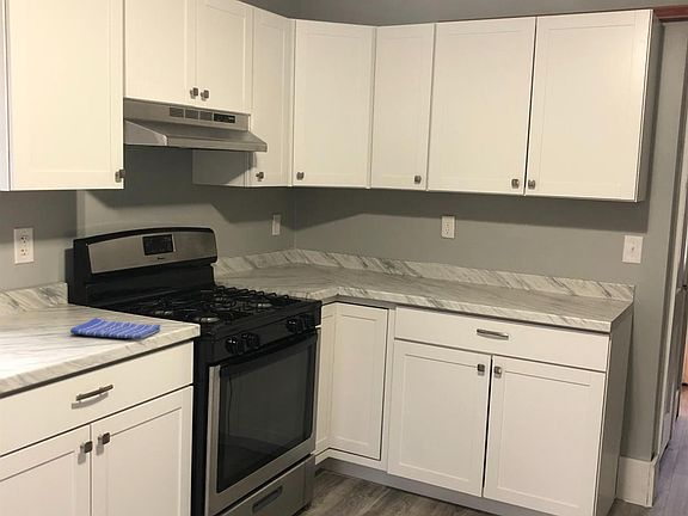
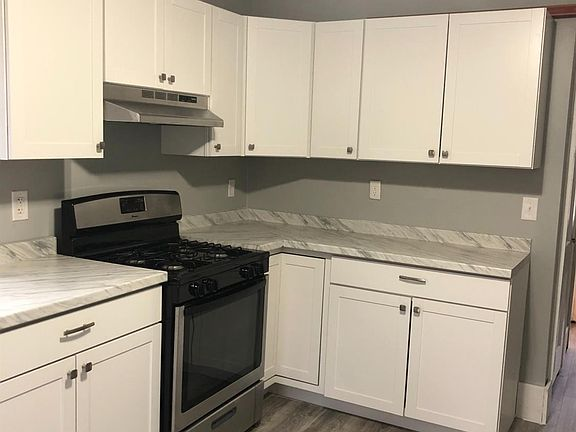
- dish towel (116, 327)
